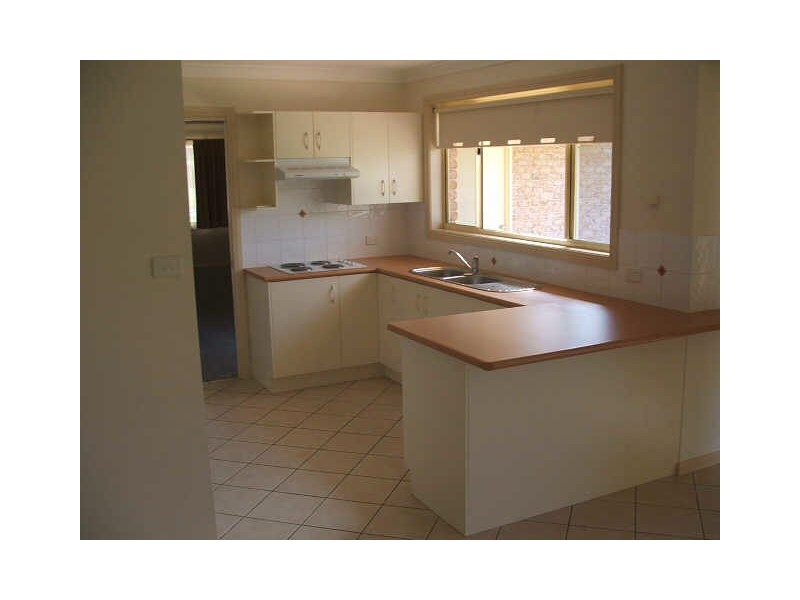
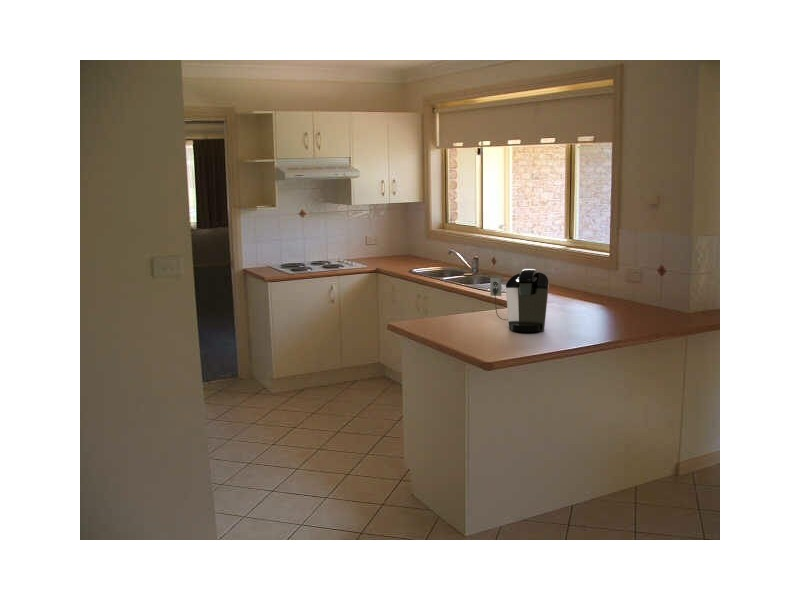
+ coffee maker (516, 298)
